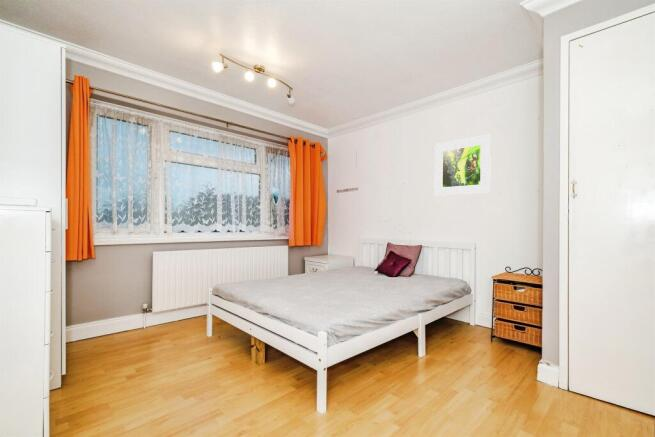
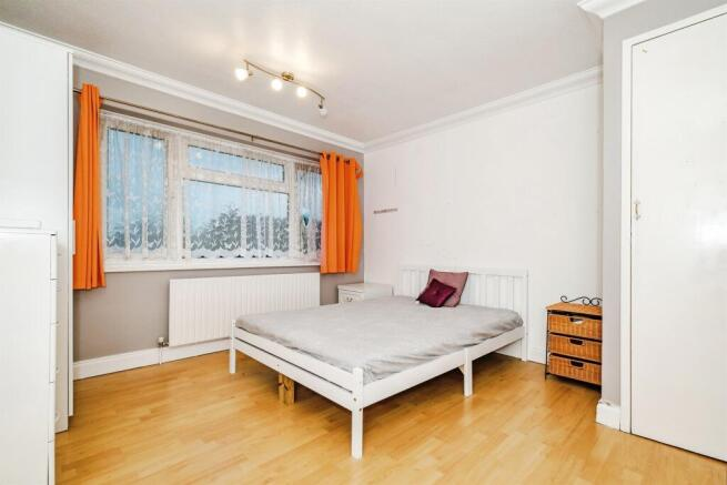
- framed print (460, 167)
